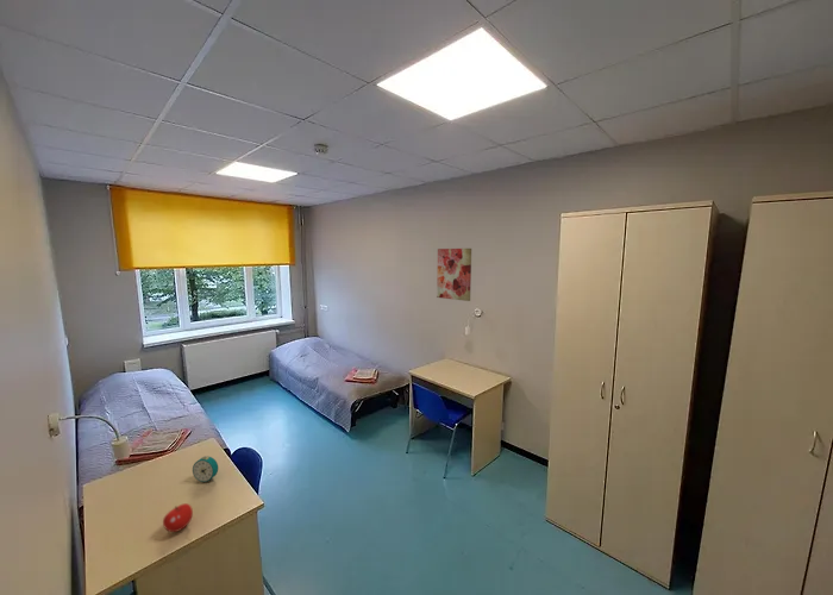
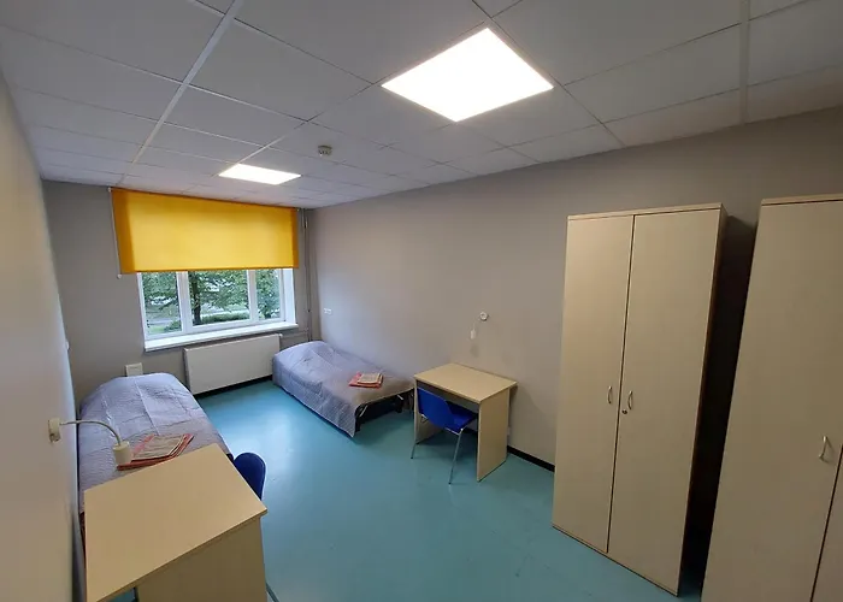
- wall art (453, 274)
- alarm clock (206, 466)
- fruit (177, 516)
